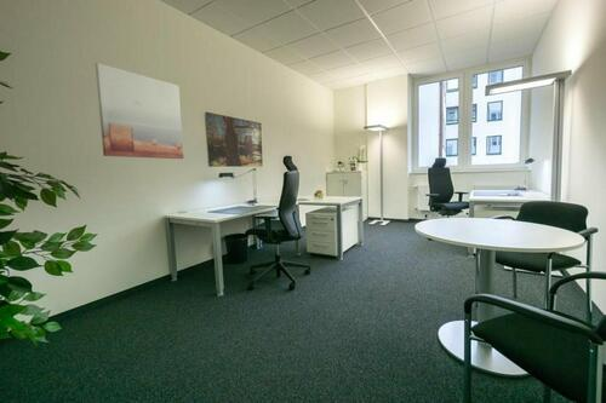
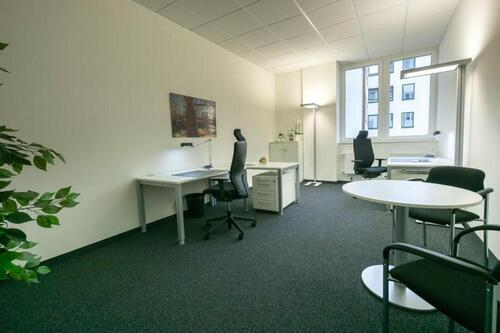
- wall art (144, 116)
